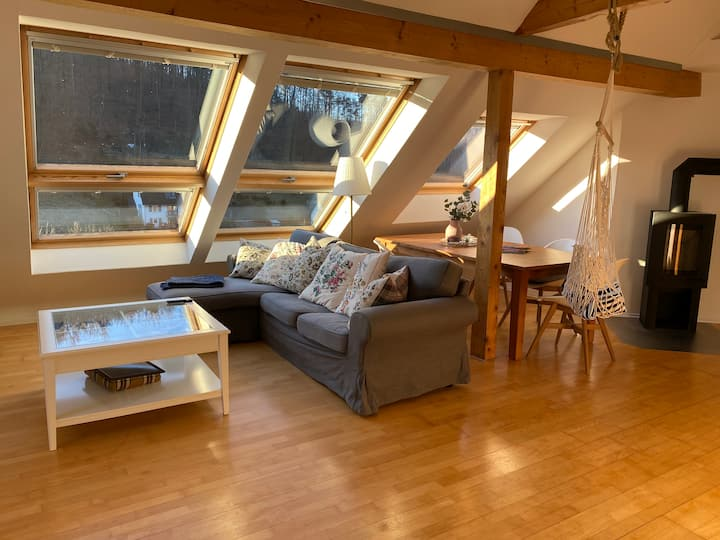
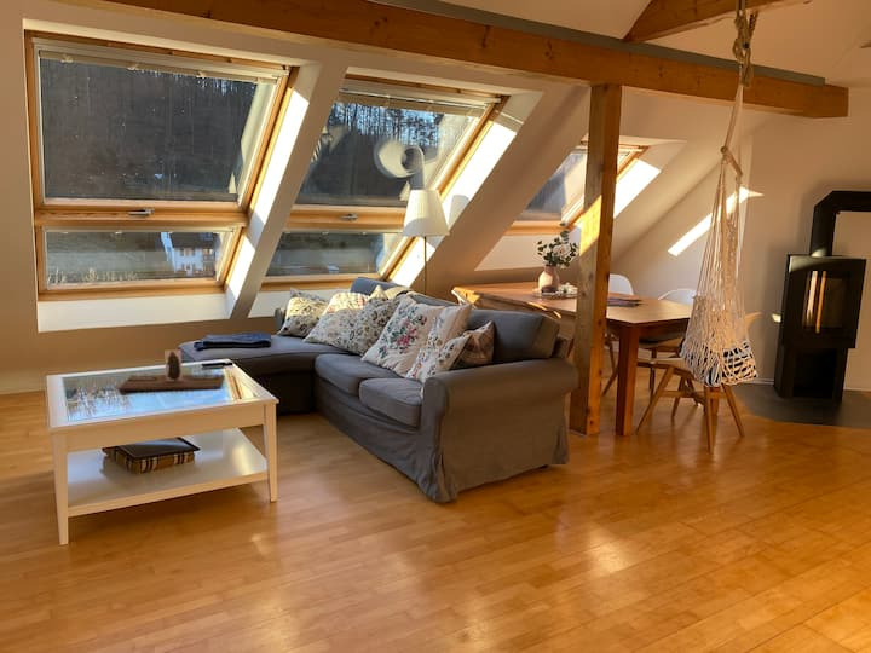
+ decorative tray (174, 365)
